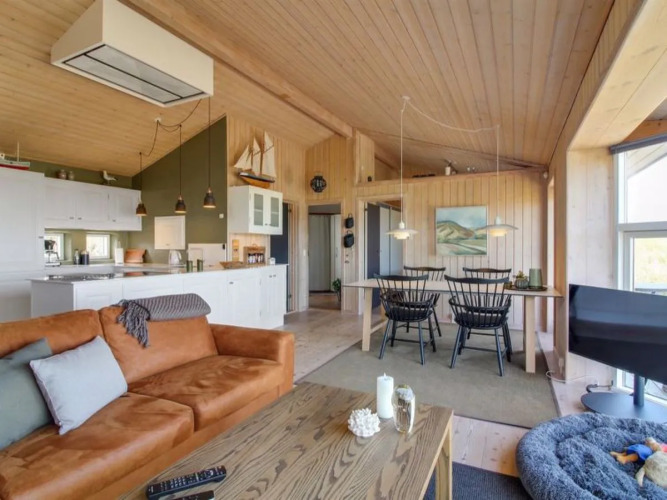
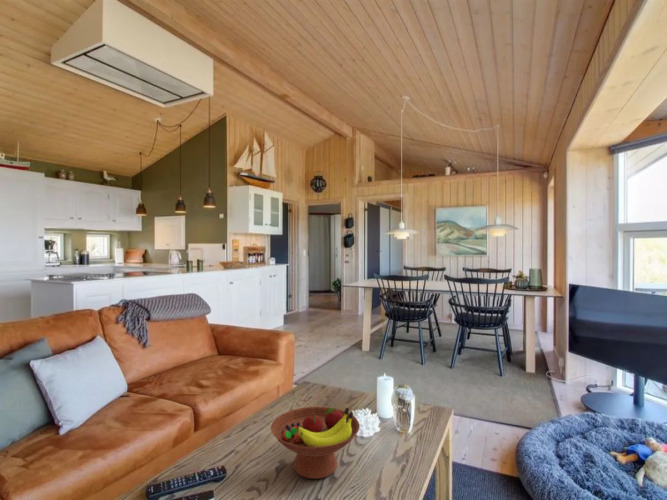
+ fruit bowl (315, 437)
